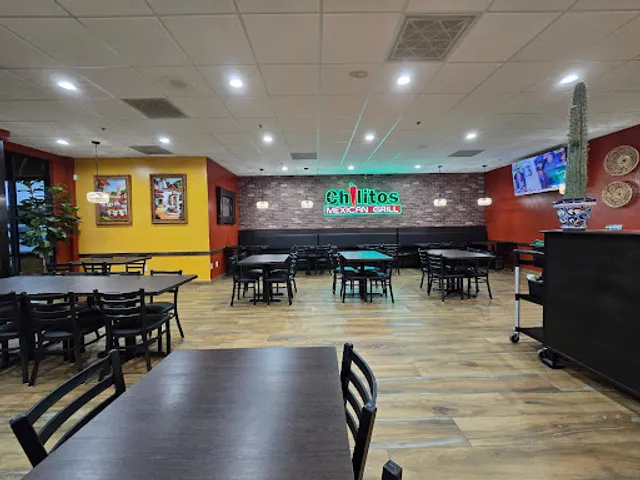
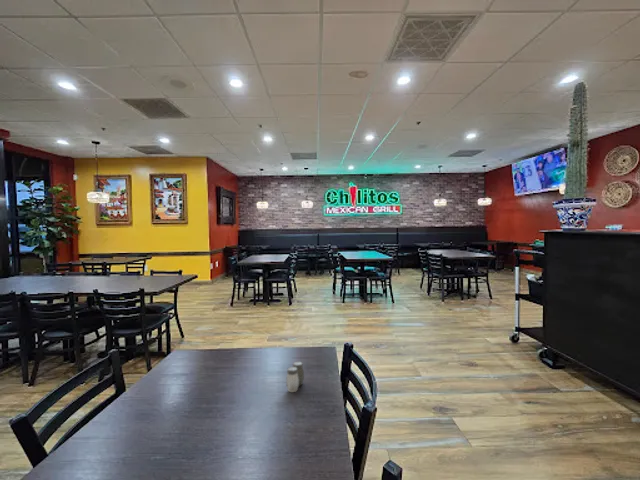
+ salt and pepper shaker (295, 376)
